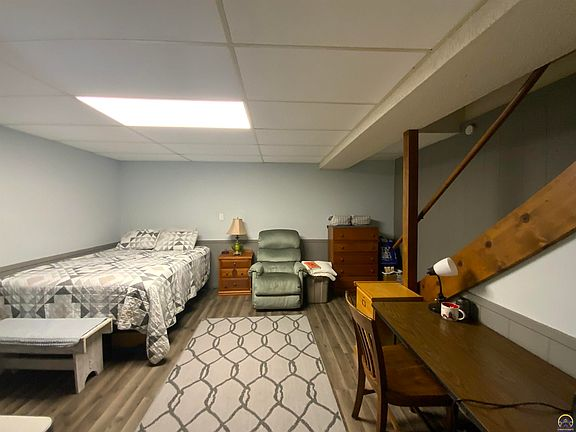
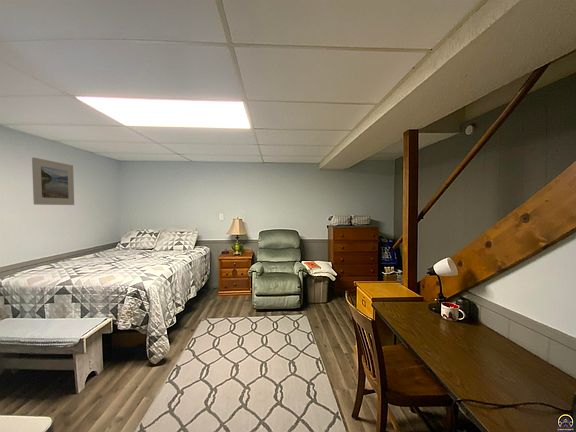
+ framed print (55, 183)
